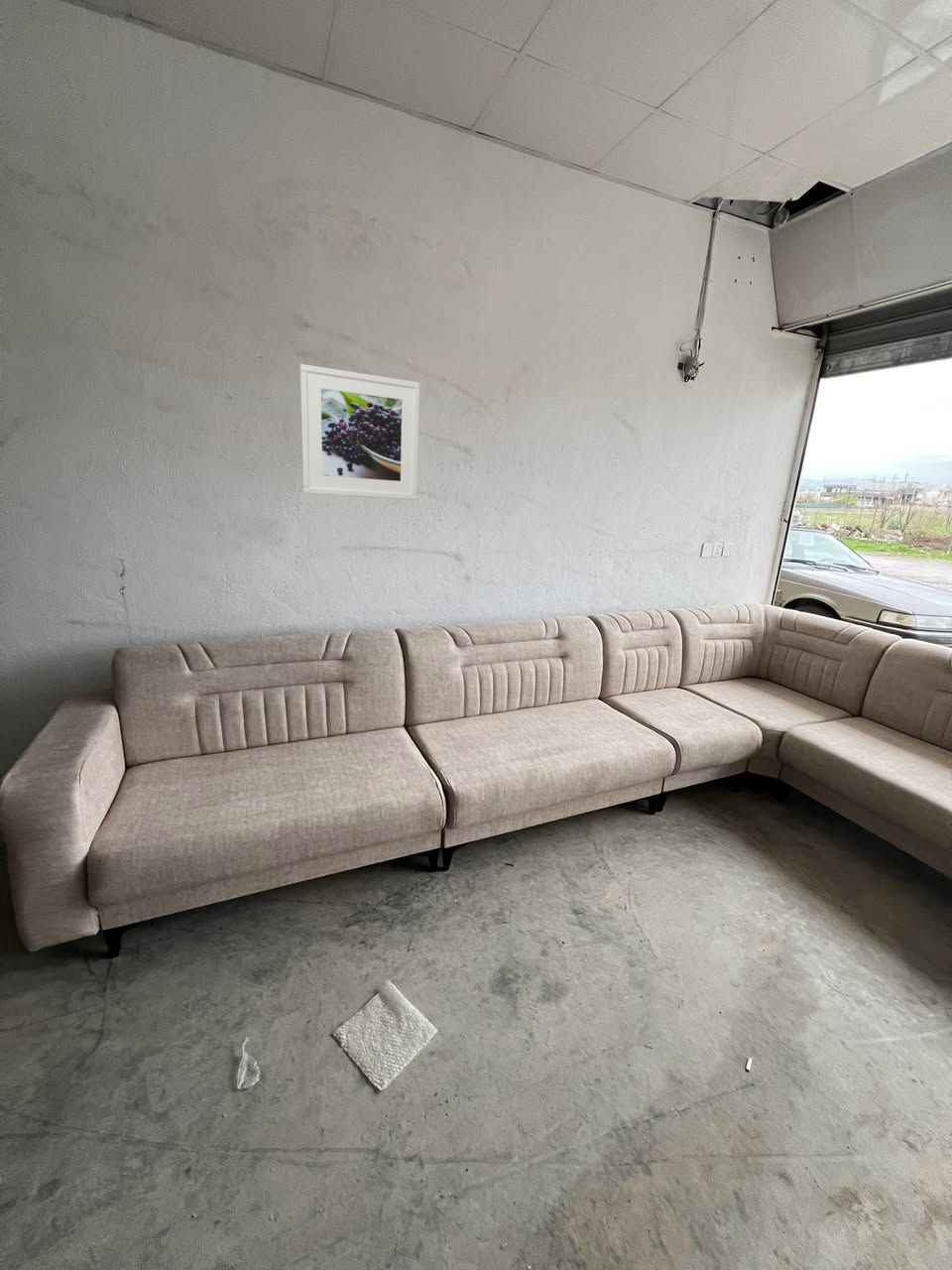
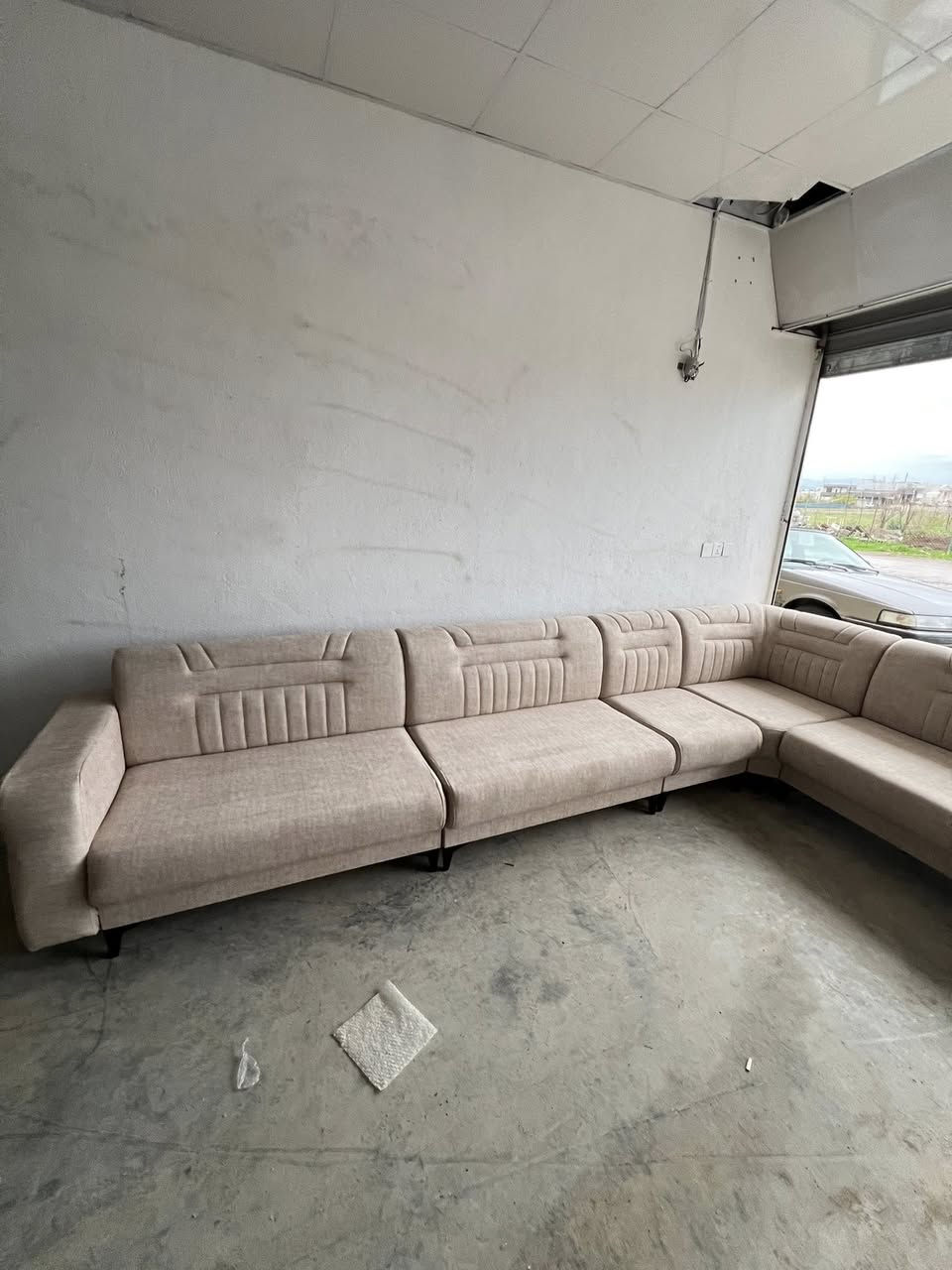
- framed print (362, 437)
